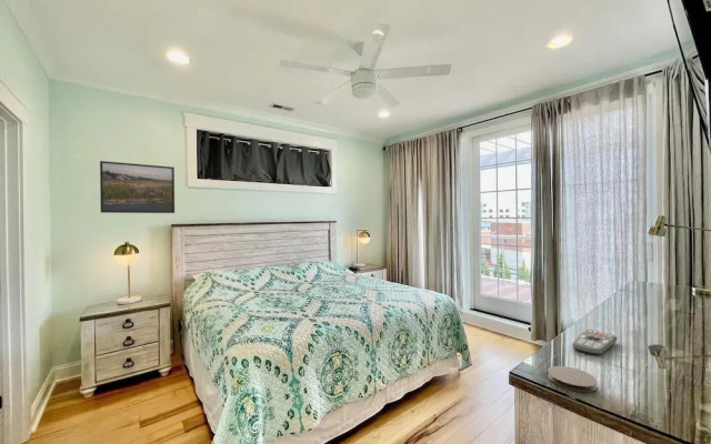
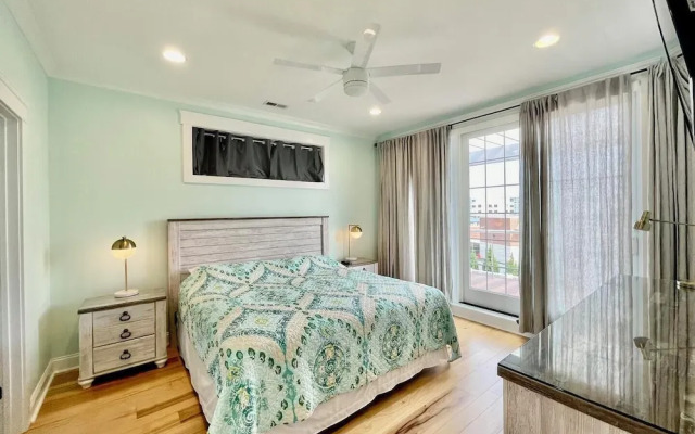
- remote control (593, 342)
- coaster (571, 377)
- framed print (139, 188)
